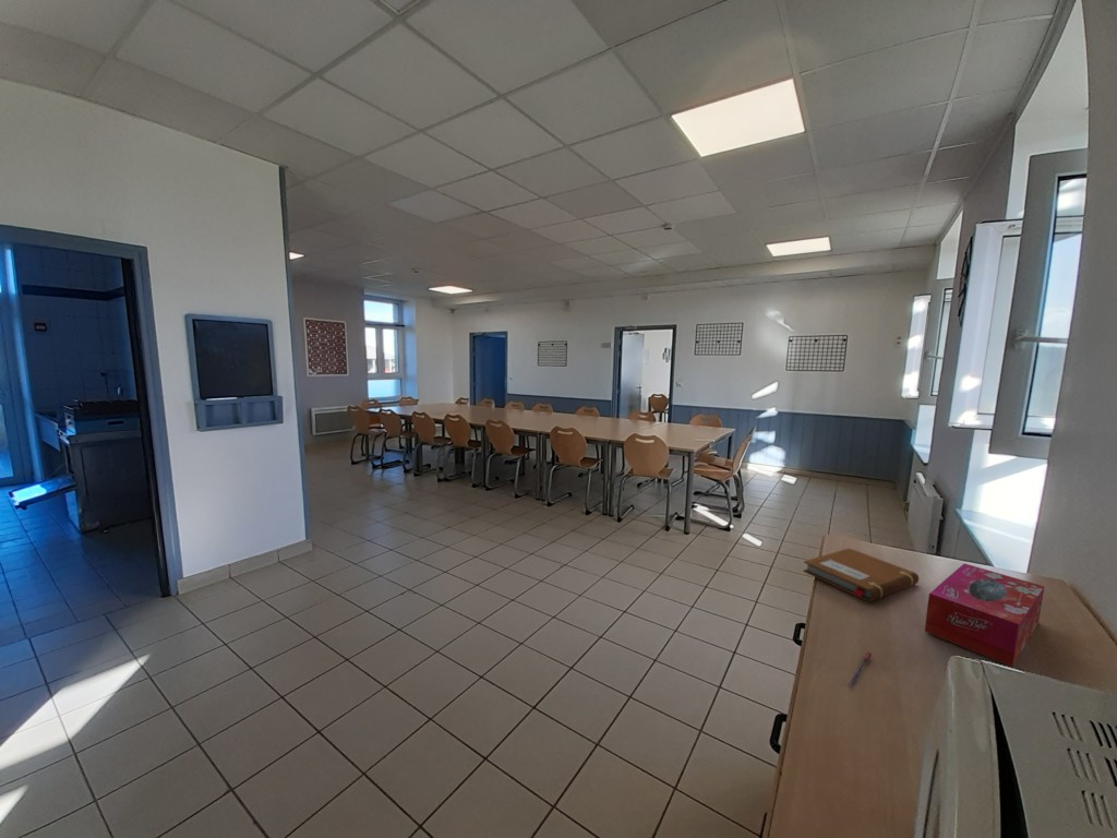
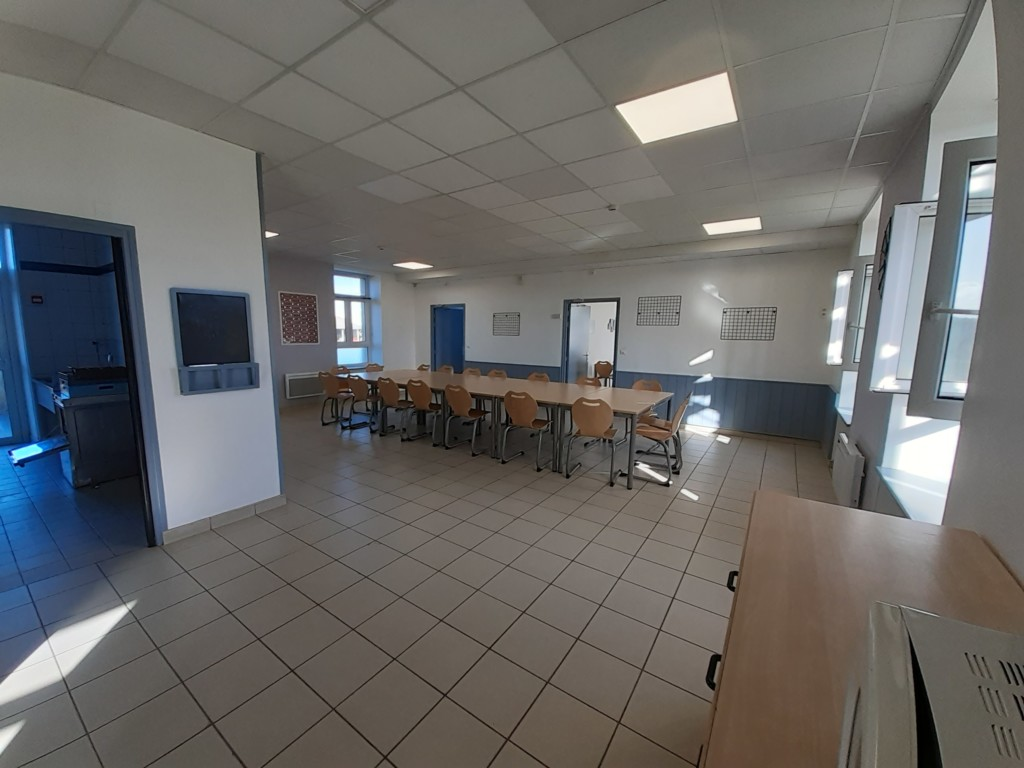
- notebook (858, 573)
- pen (860, 668)
- tissue box (985, 608)
